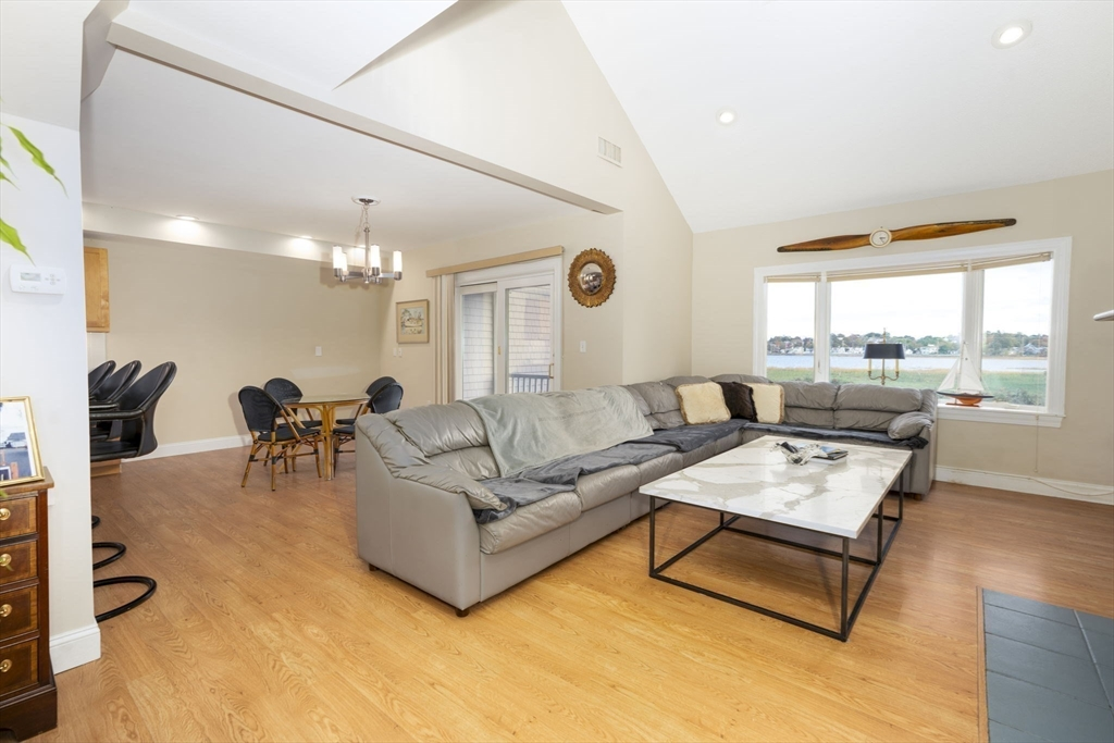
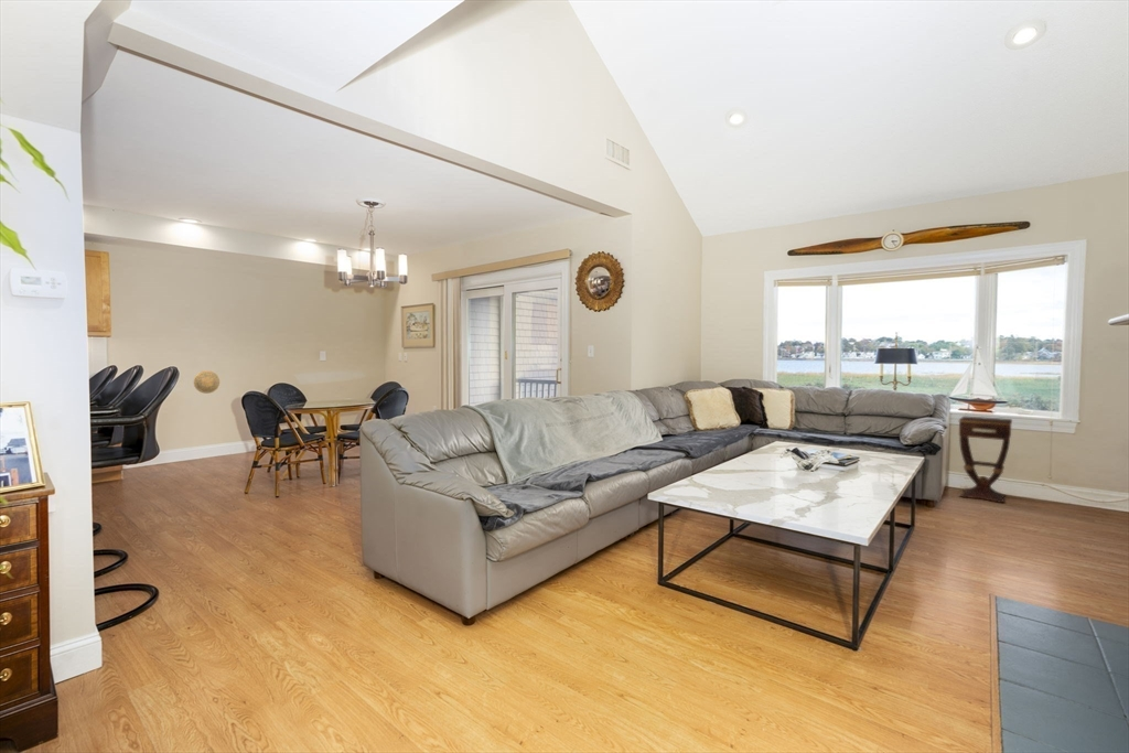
+ side table (983, 462)
+ decorative plate (207, 381)
